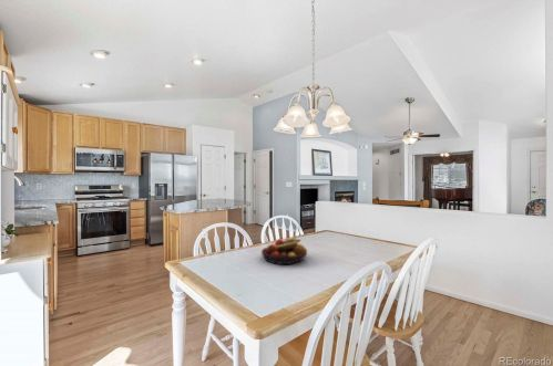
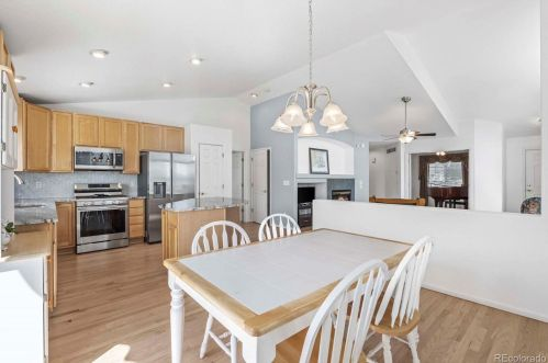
- fruit bowl (284, 248)
